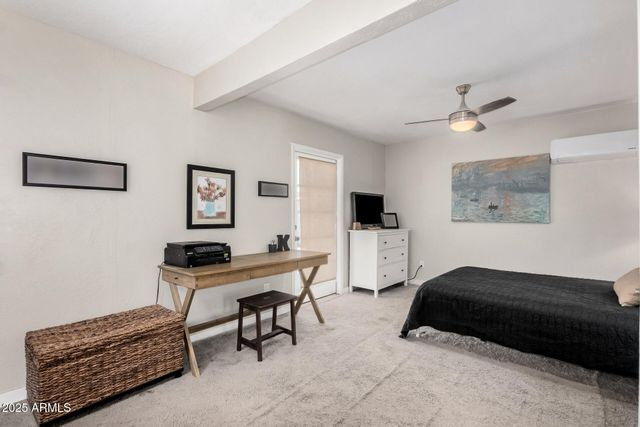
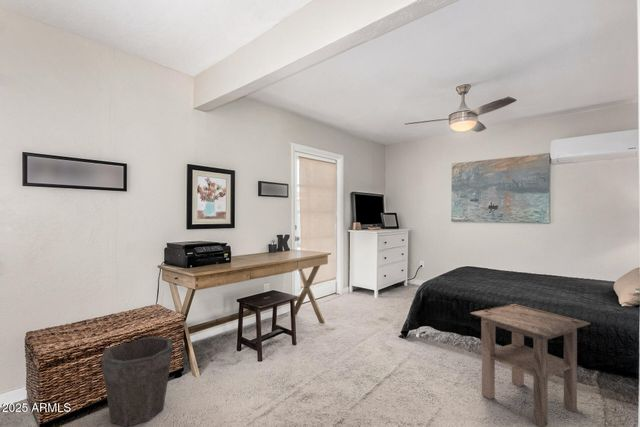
+ side table (527, 358)
+ waste bin (138, 379)
